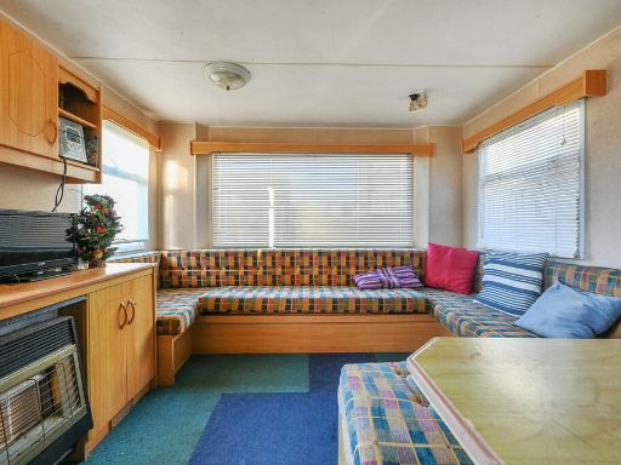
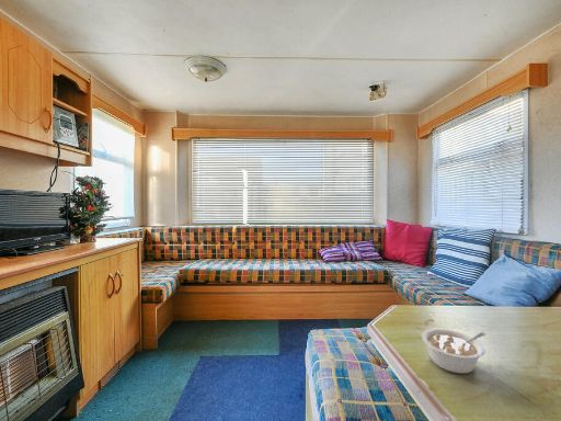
+ legume (451, 348)
